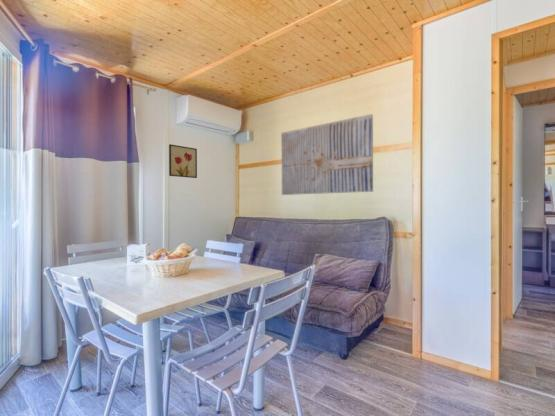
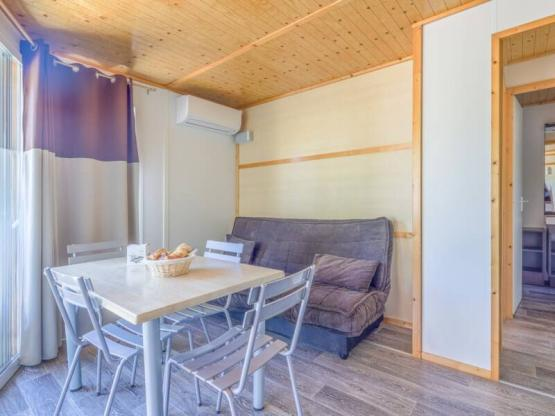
- wall art (322, 159)
- wall art (183, 161)
